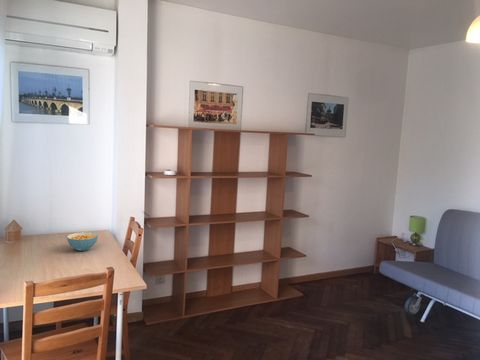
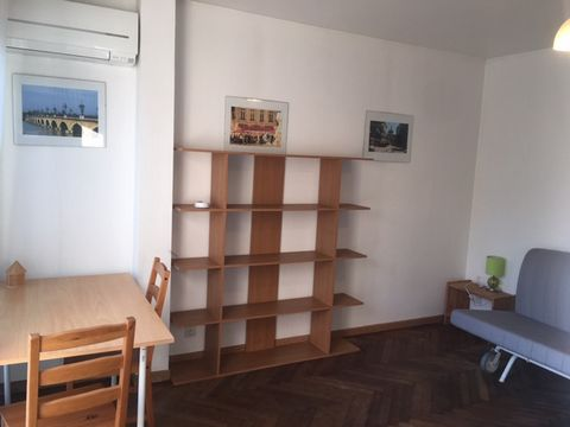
- cereal bowl (82, 242)
